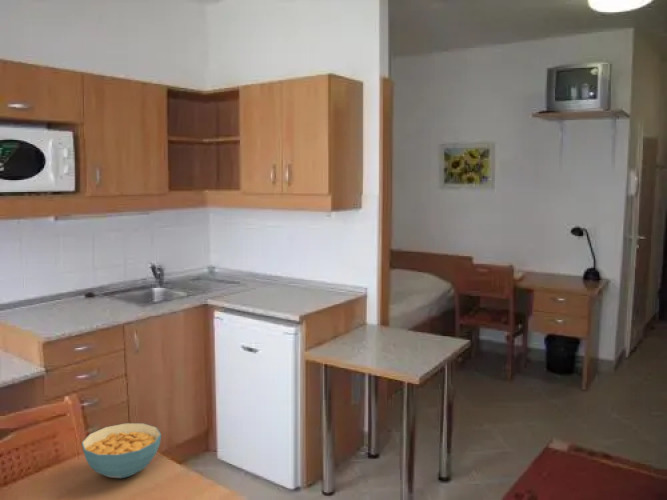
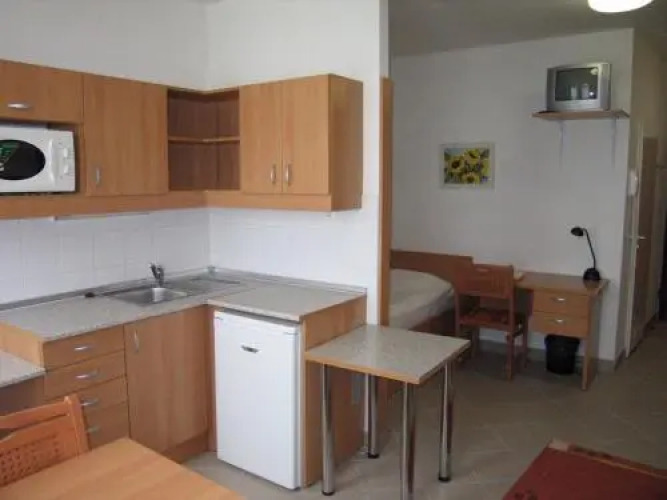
- cereal bowl (122, 455)
